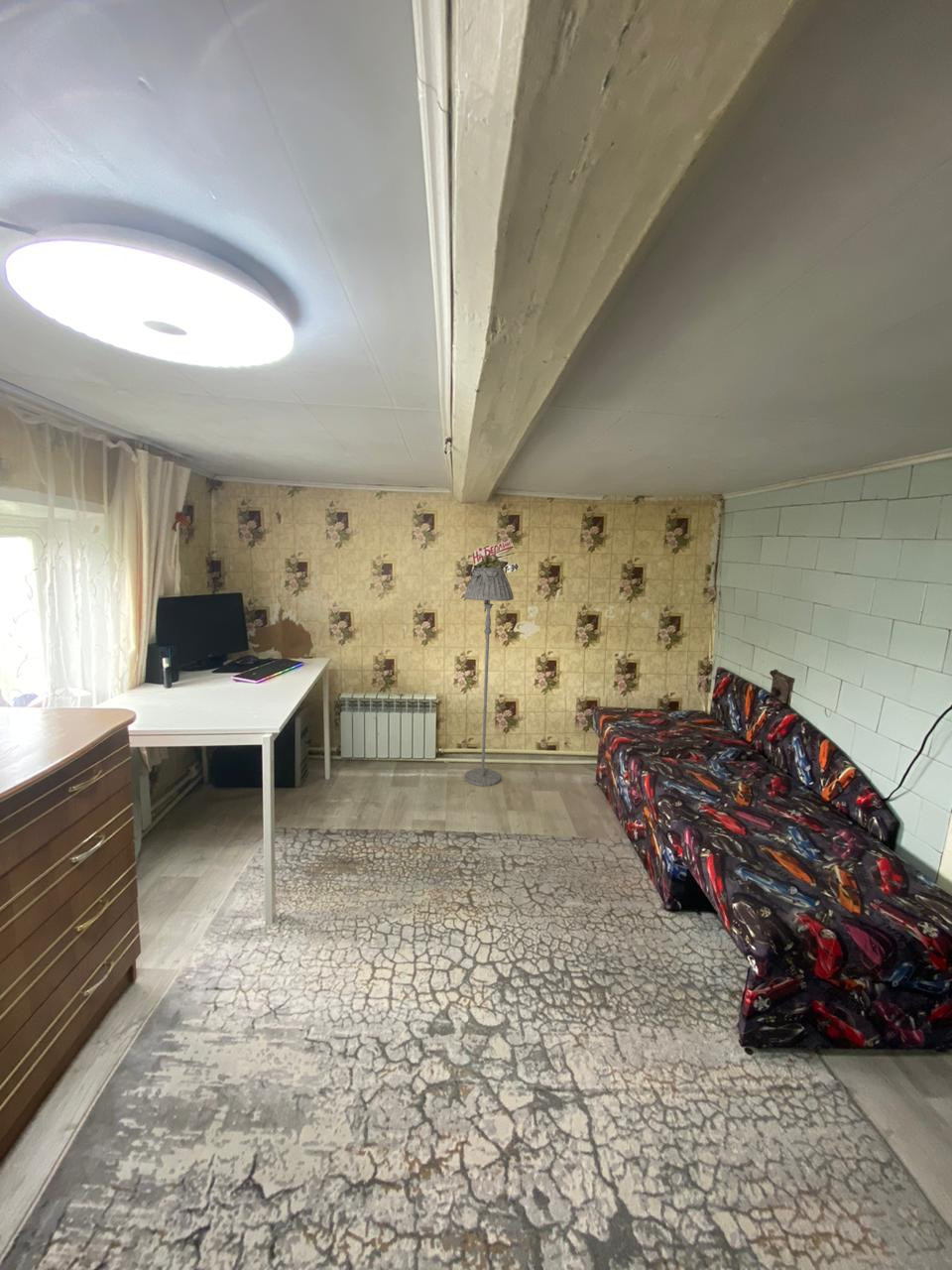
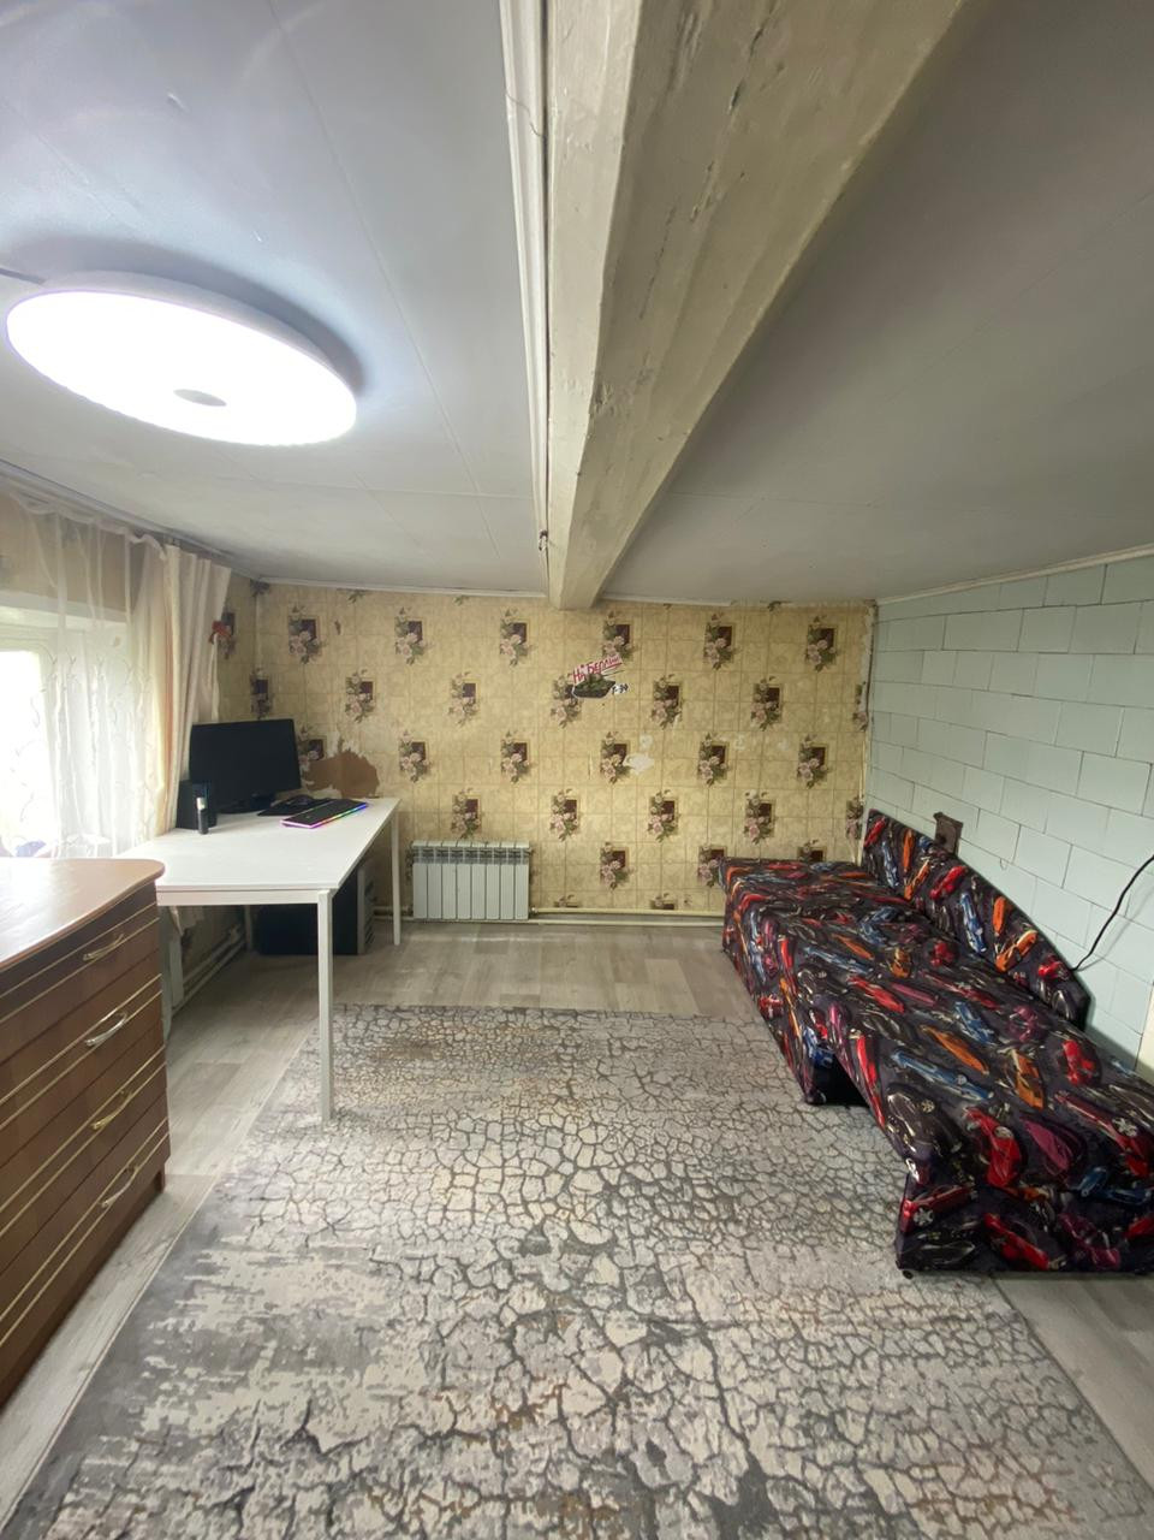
- floor lamp (486, 676)
